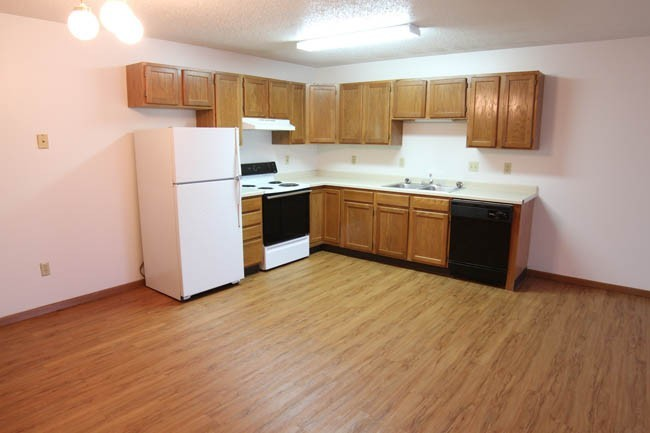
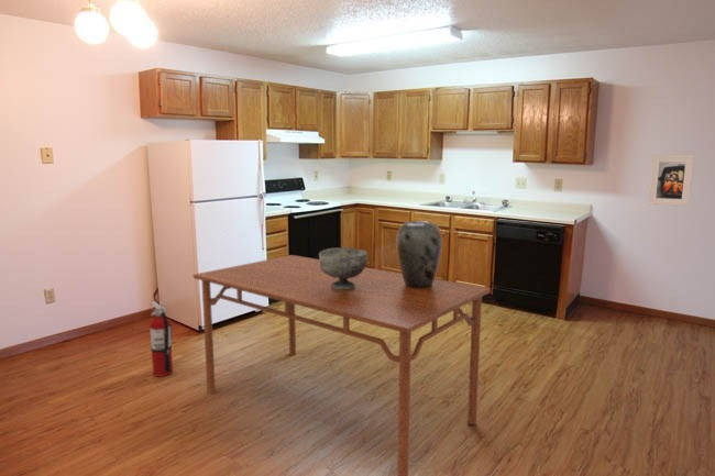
+ vase (418, 253)
+ dining table (339, 332)
+ decorative bowl (343, 268)
+ fire extinguisher (161, 337)
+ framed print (670, 180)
